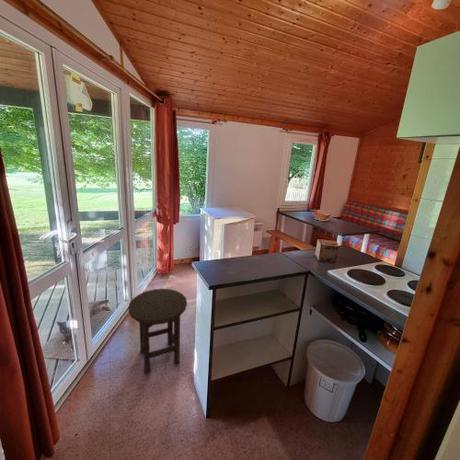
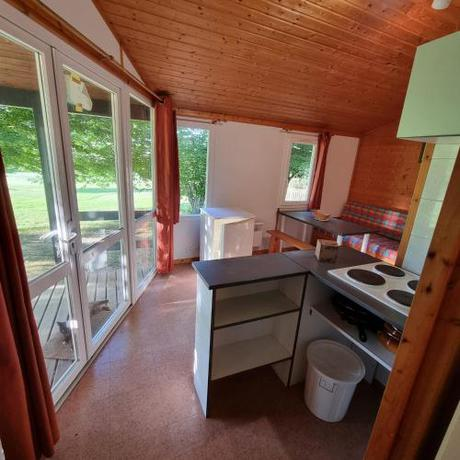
- stool (159, 330)
